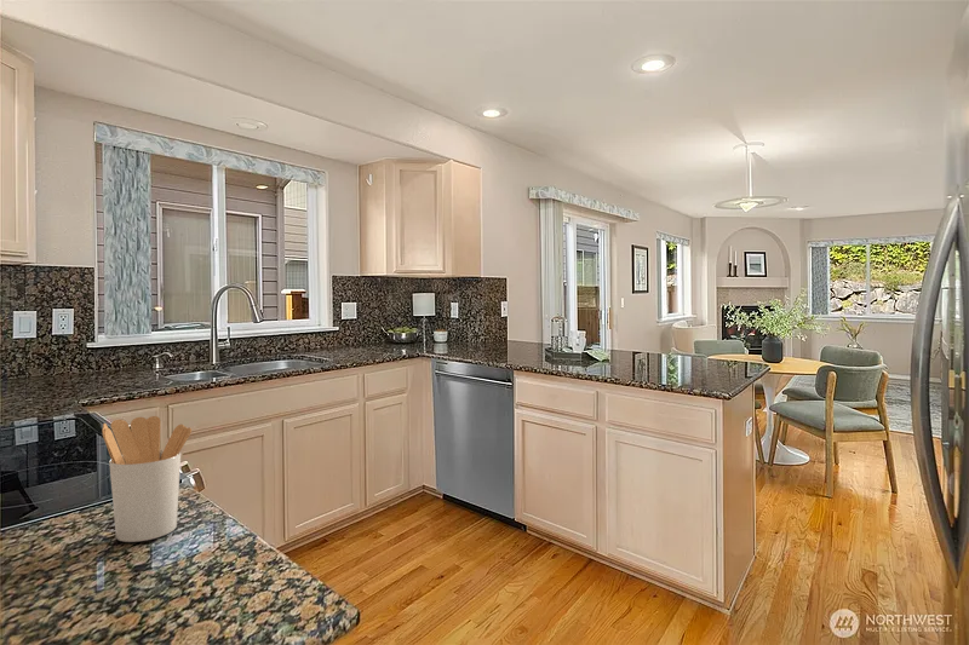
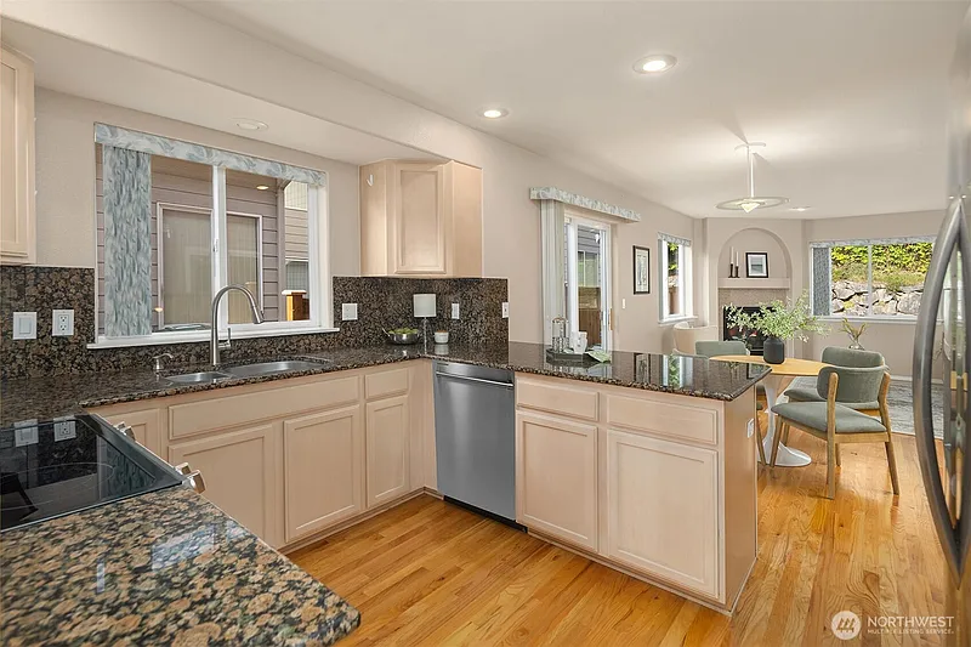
- utensil holder (142, 472)
